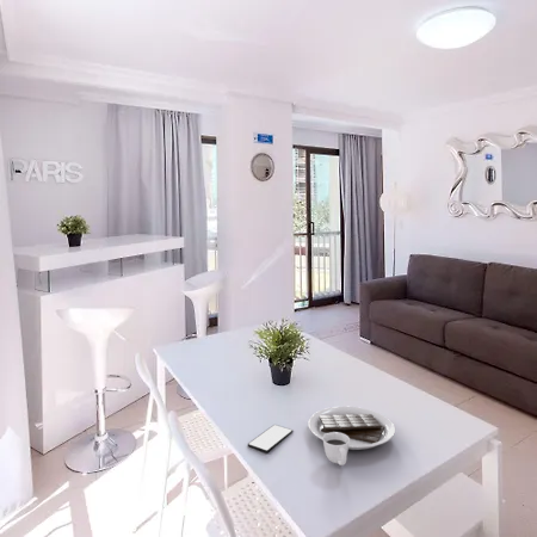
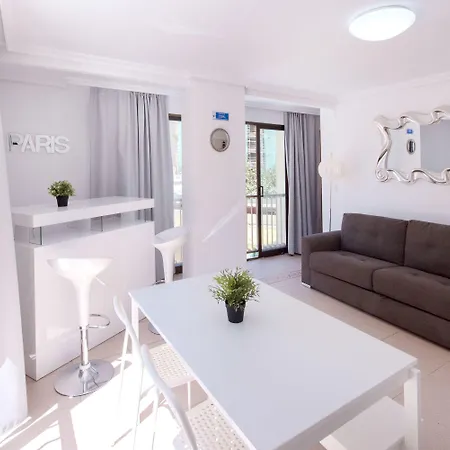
- placemat (322, 427)
